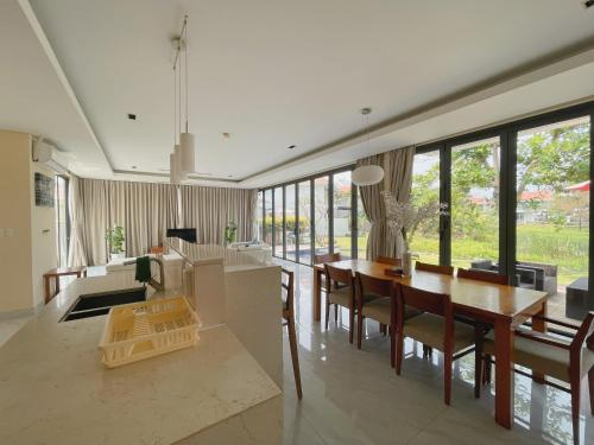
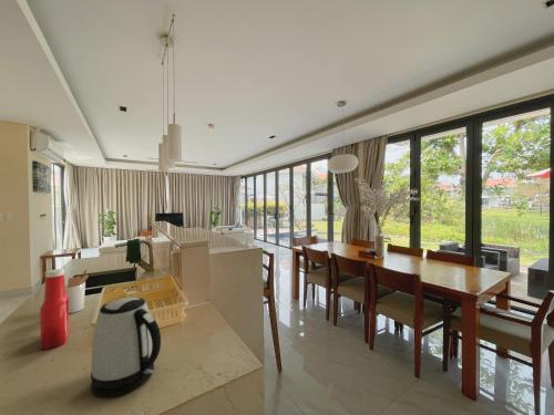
+ utensil holder (74, 291)
+ kettle (130, 340)
+ soap bottle (55, 304)
